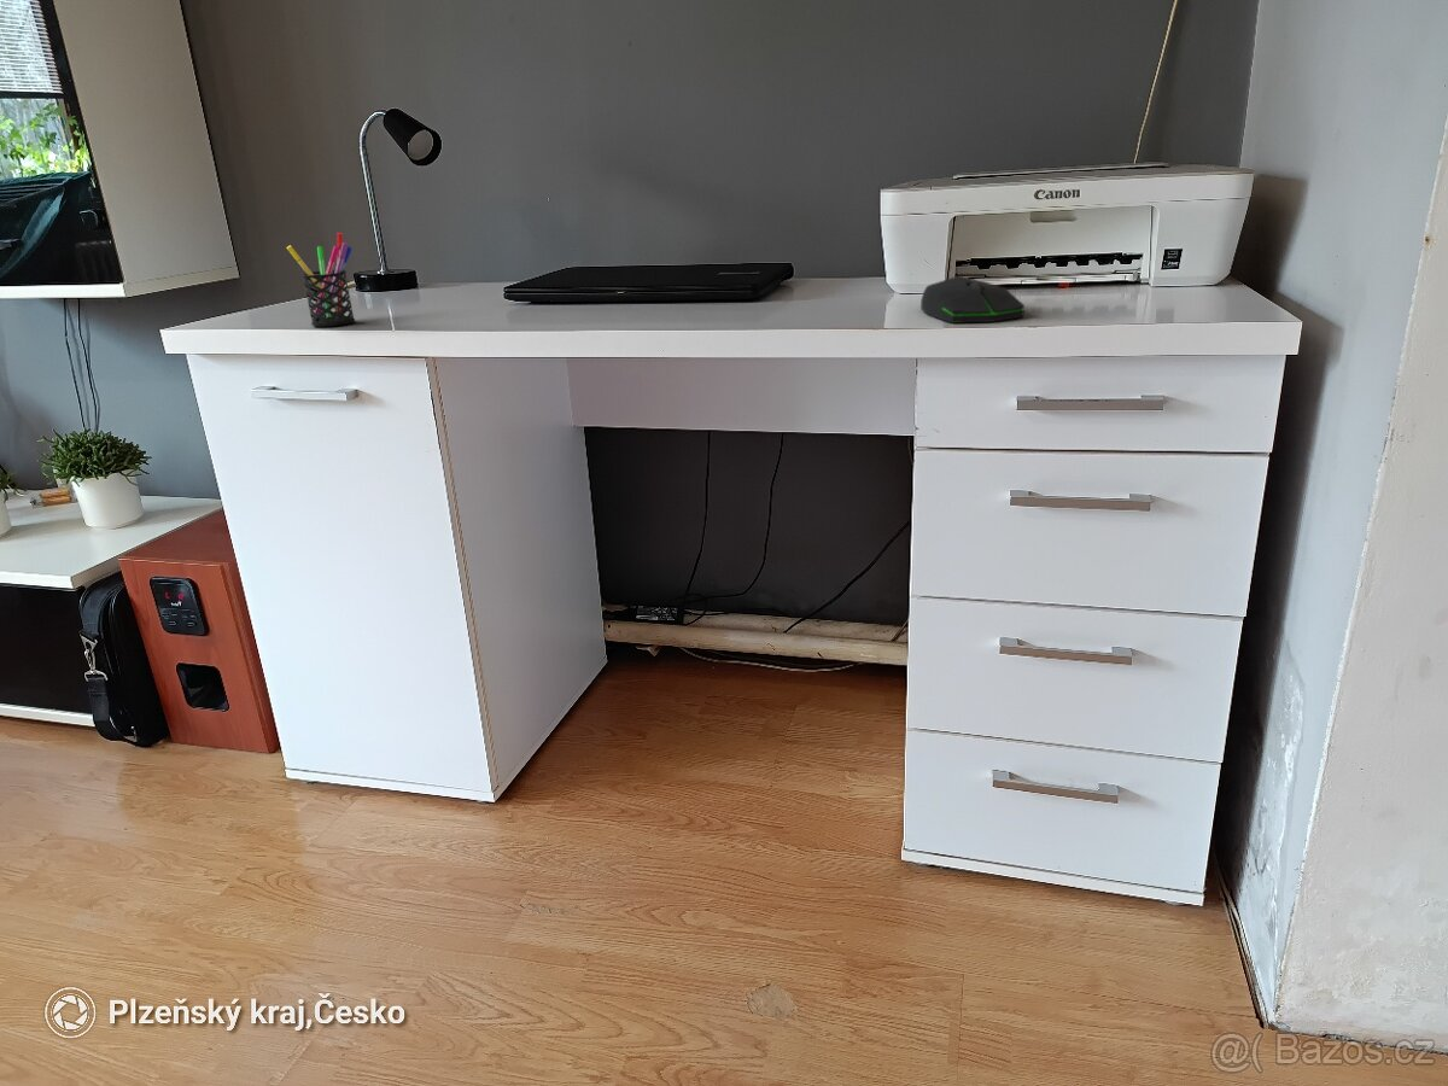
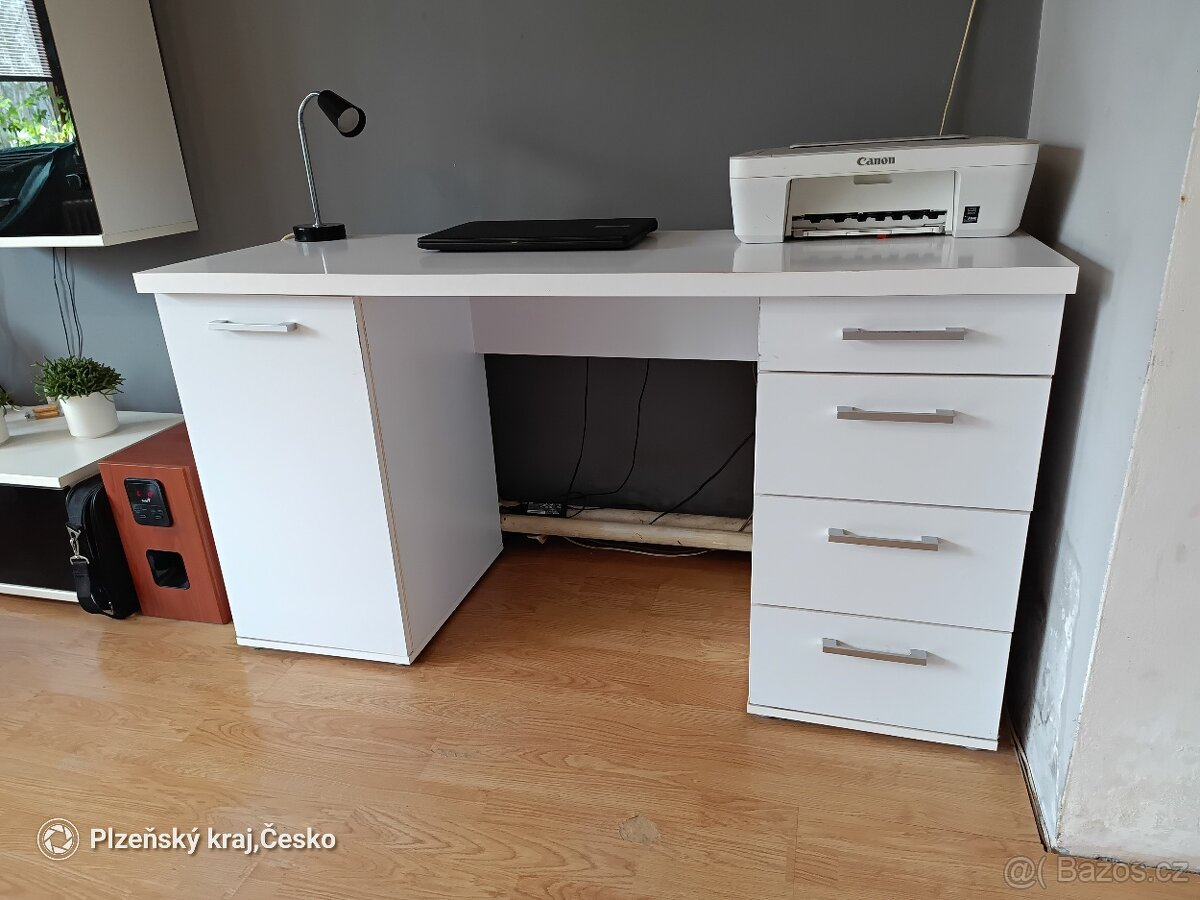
- pen holder (327, 279)
- computer mouse (971, 294)
